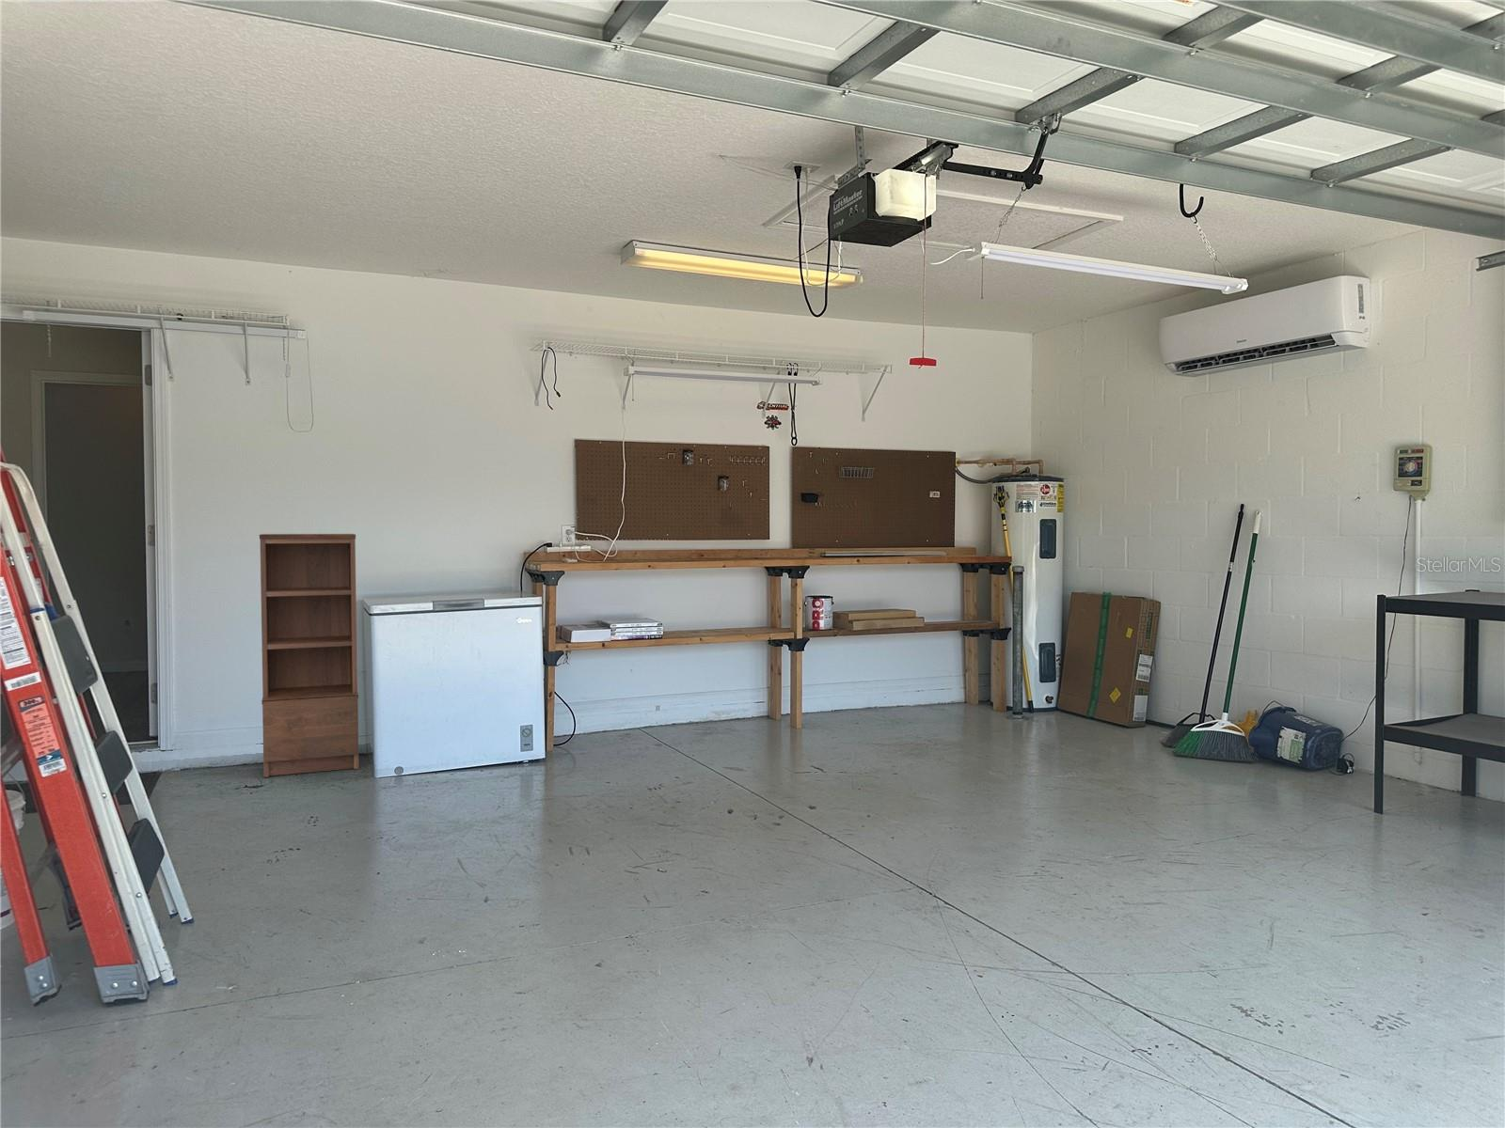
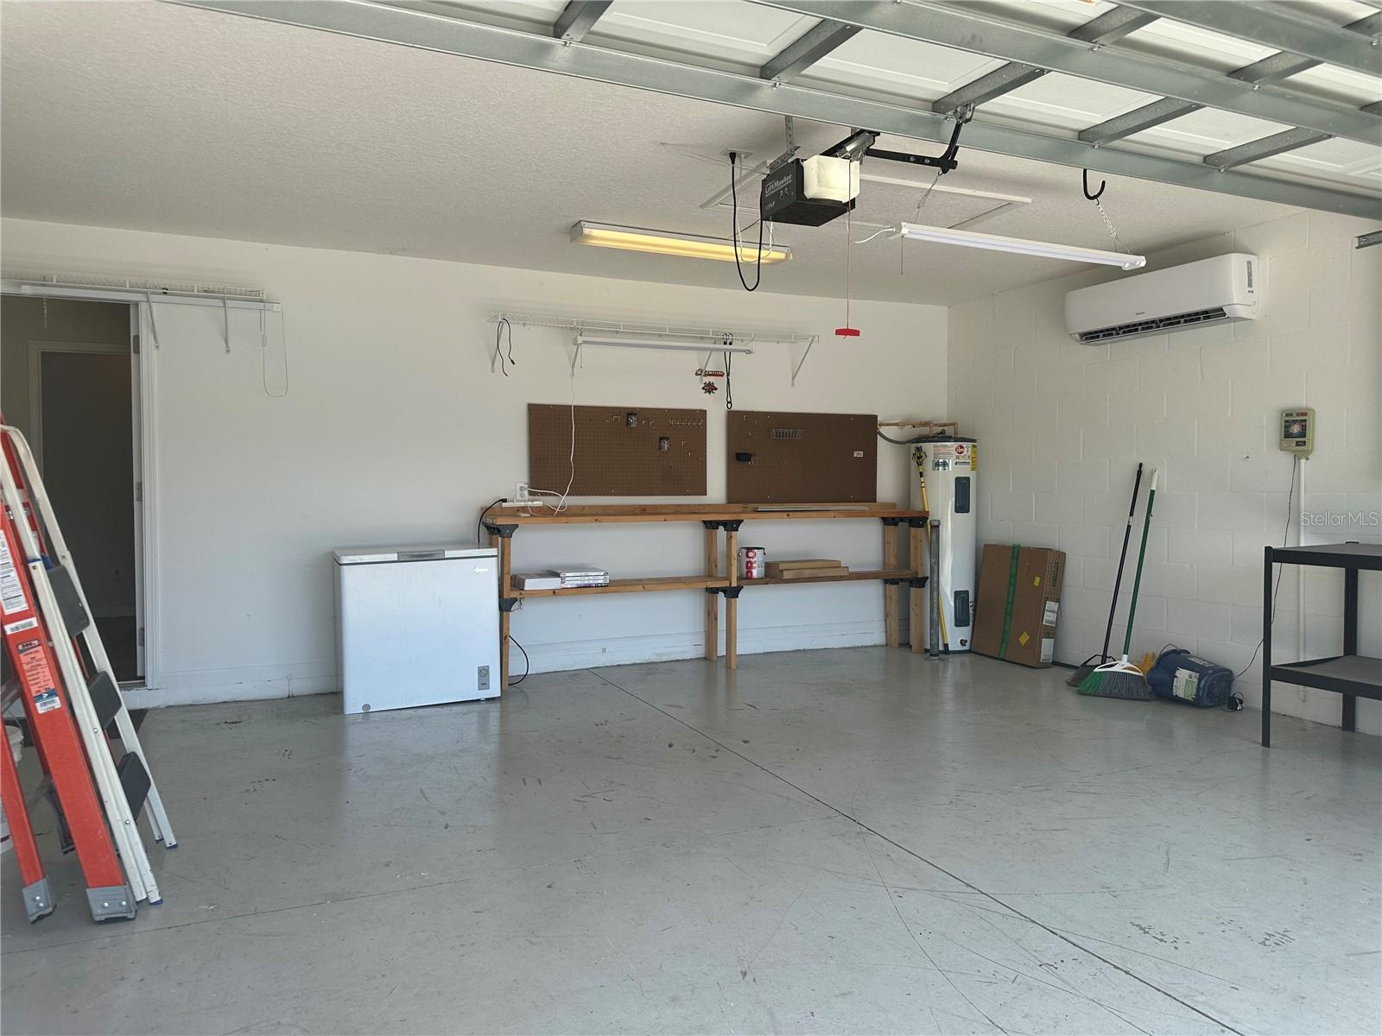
- shelving unit (309, 649)
